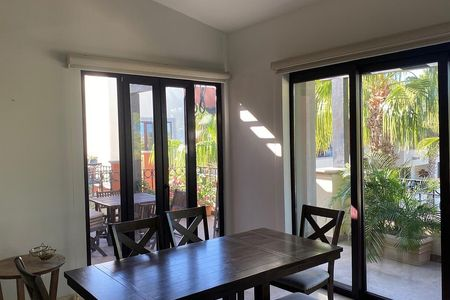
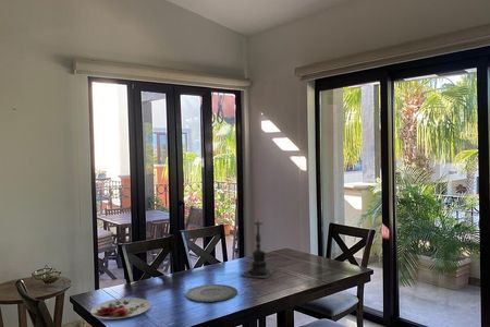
+ candle holder (257, 243)
+ plate (211, 292)
+ plate (121, 306)
